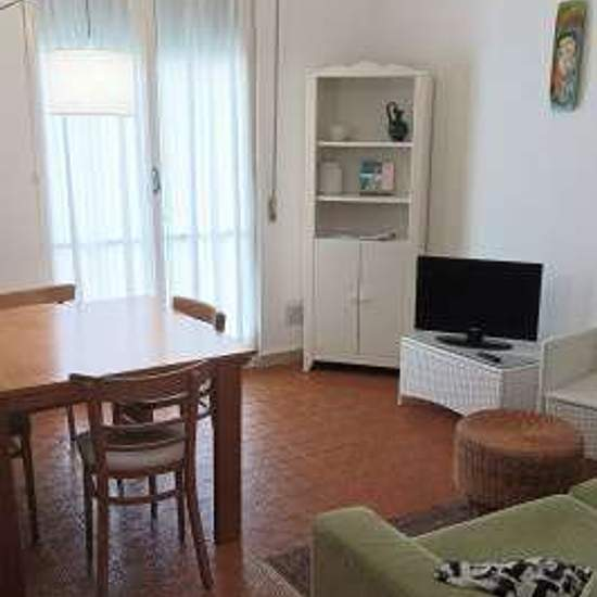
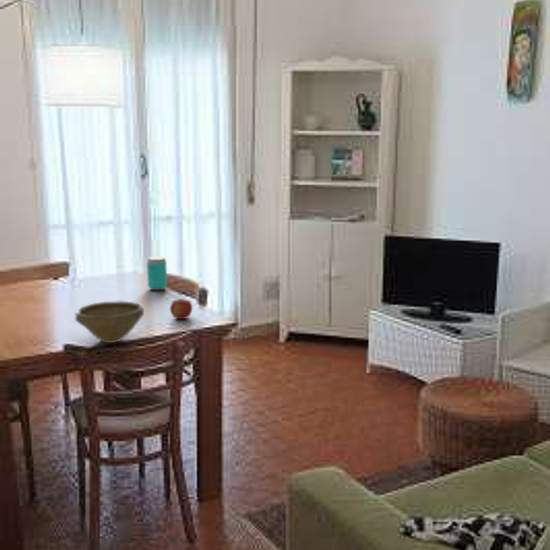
+ apple (181, 308)
+ beverage can (157, 273)
+ bowl (110, 323)
